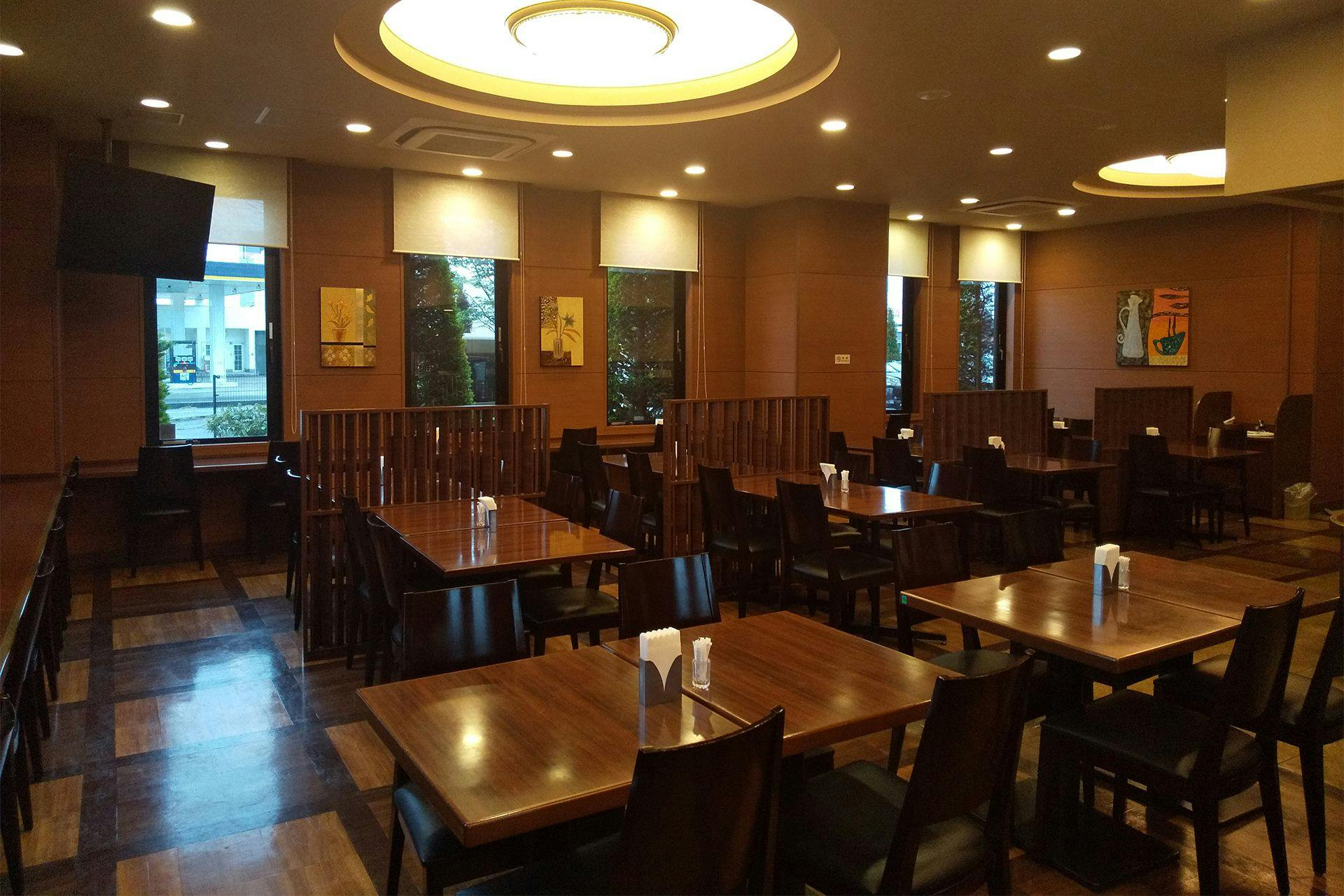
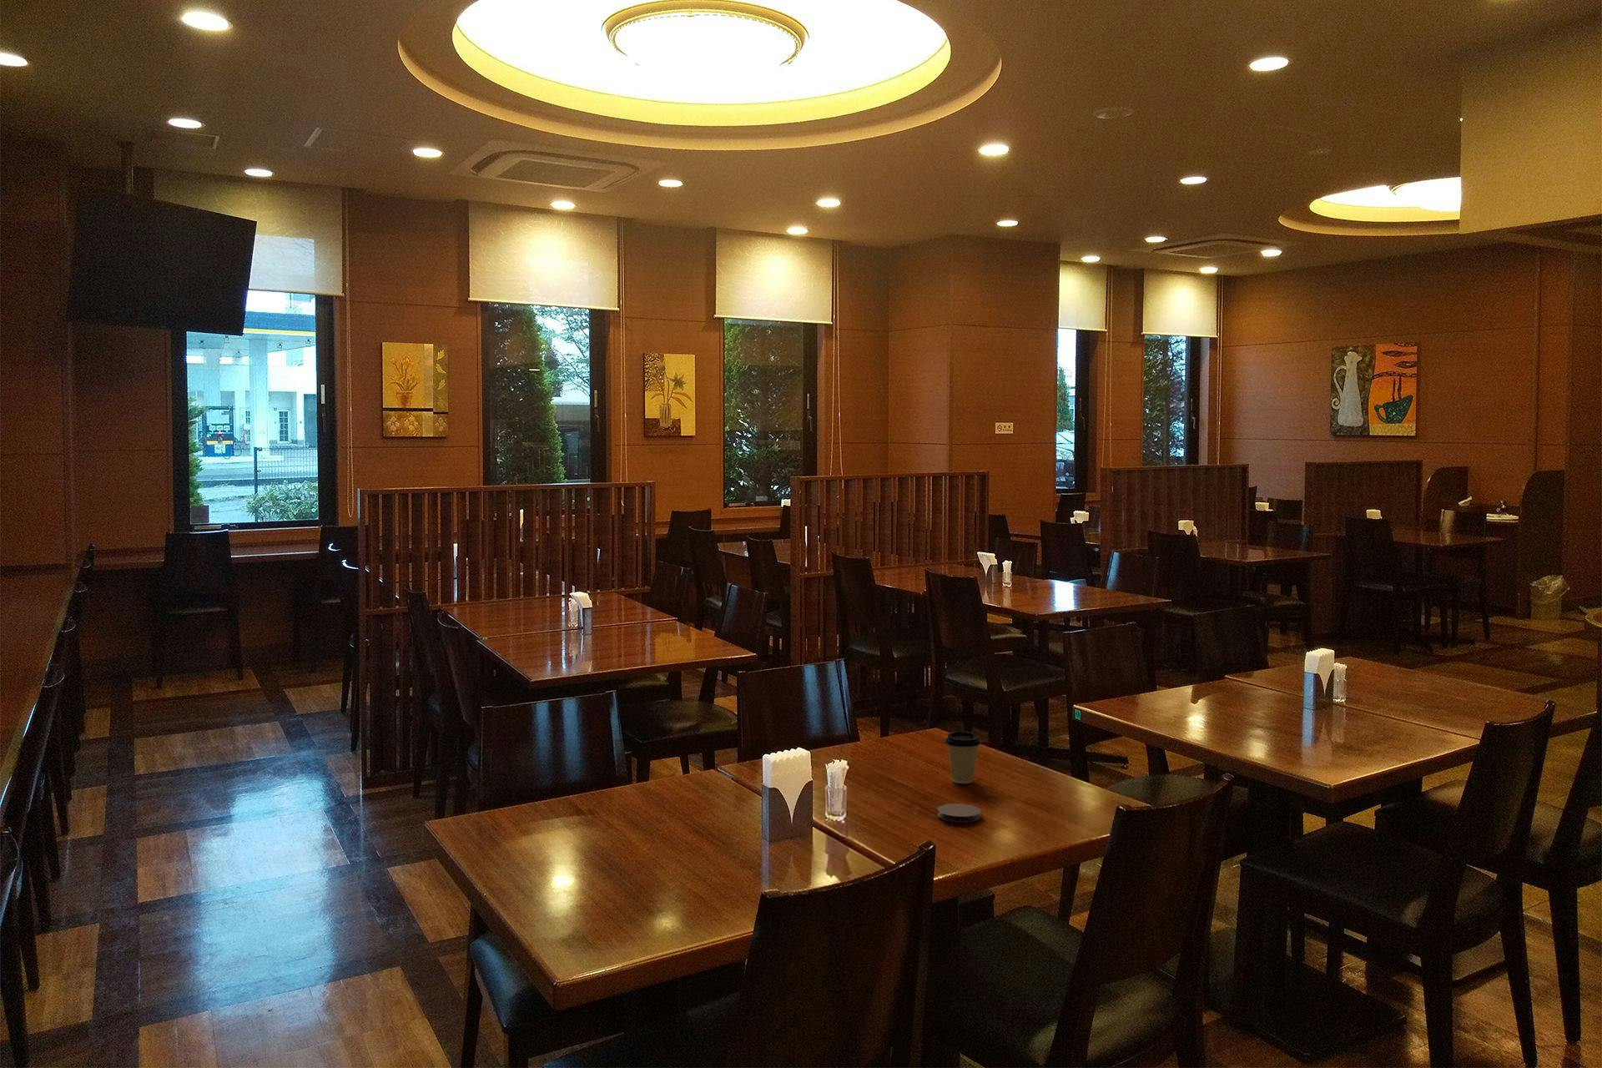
+ coffee cup (962, 758)
+ coaster (958, 813)
